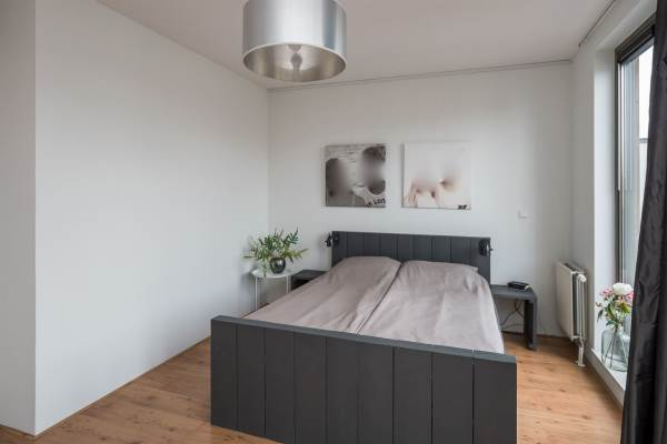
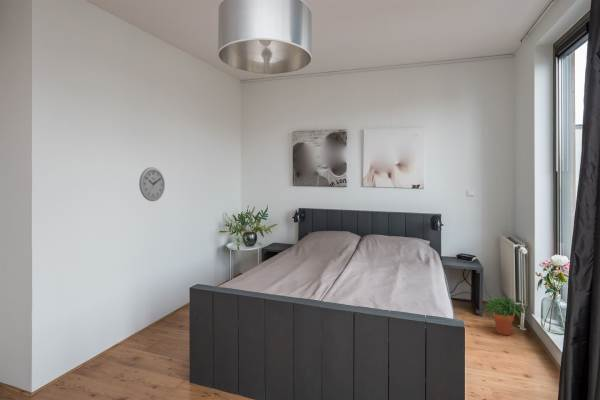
+ potted plant (502, 315)
+ wall clock (153, 184)
